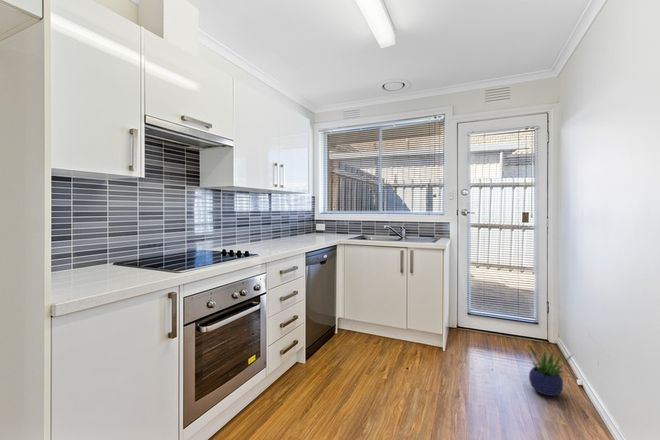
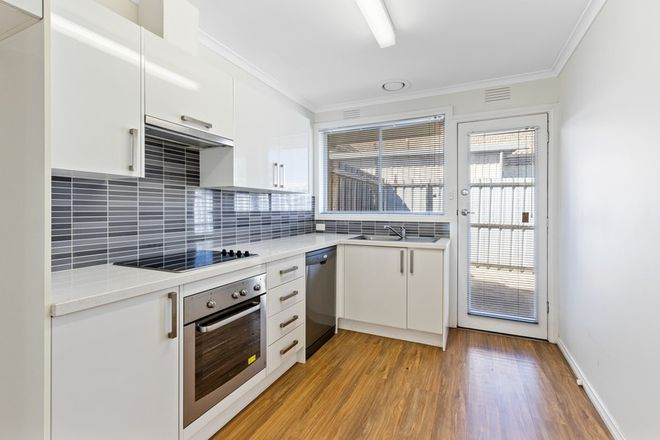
- potted plant (548, 370)
